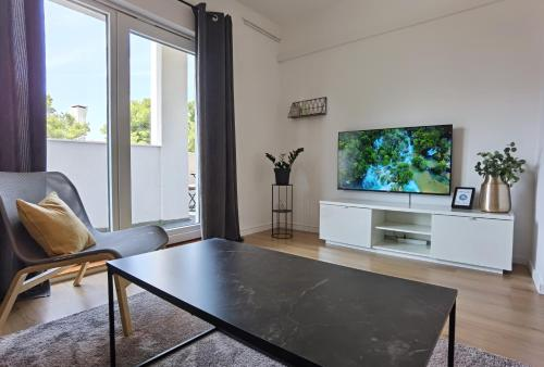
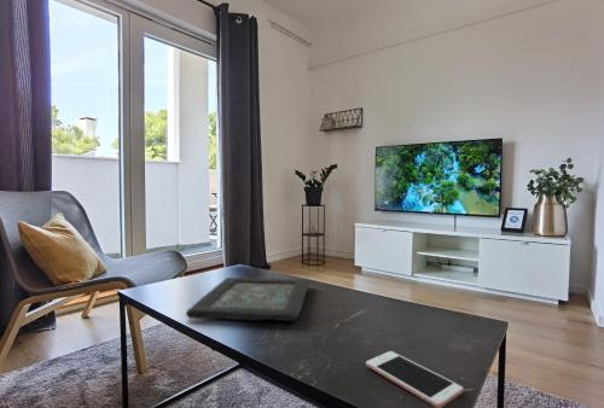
+ decorative tray (256, 296)
+ cell phone (411, 375)
